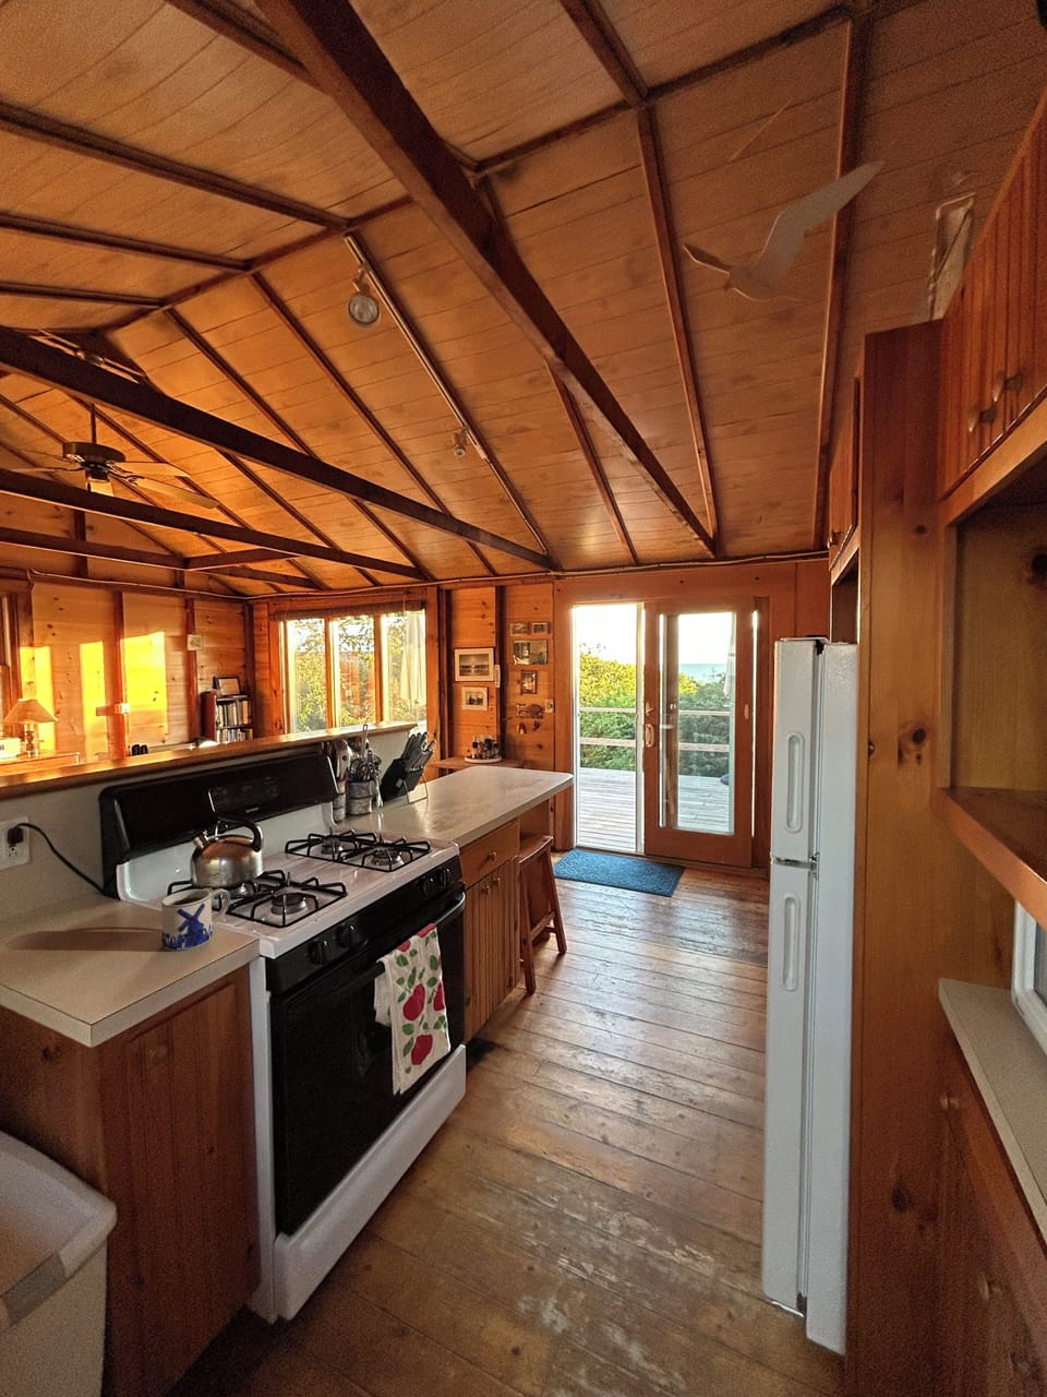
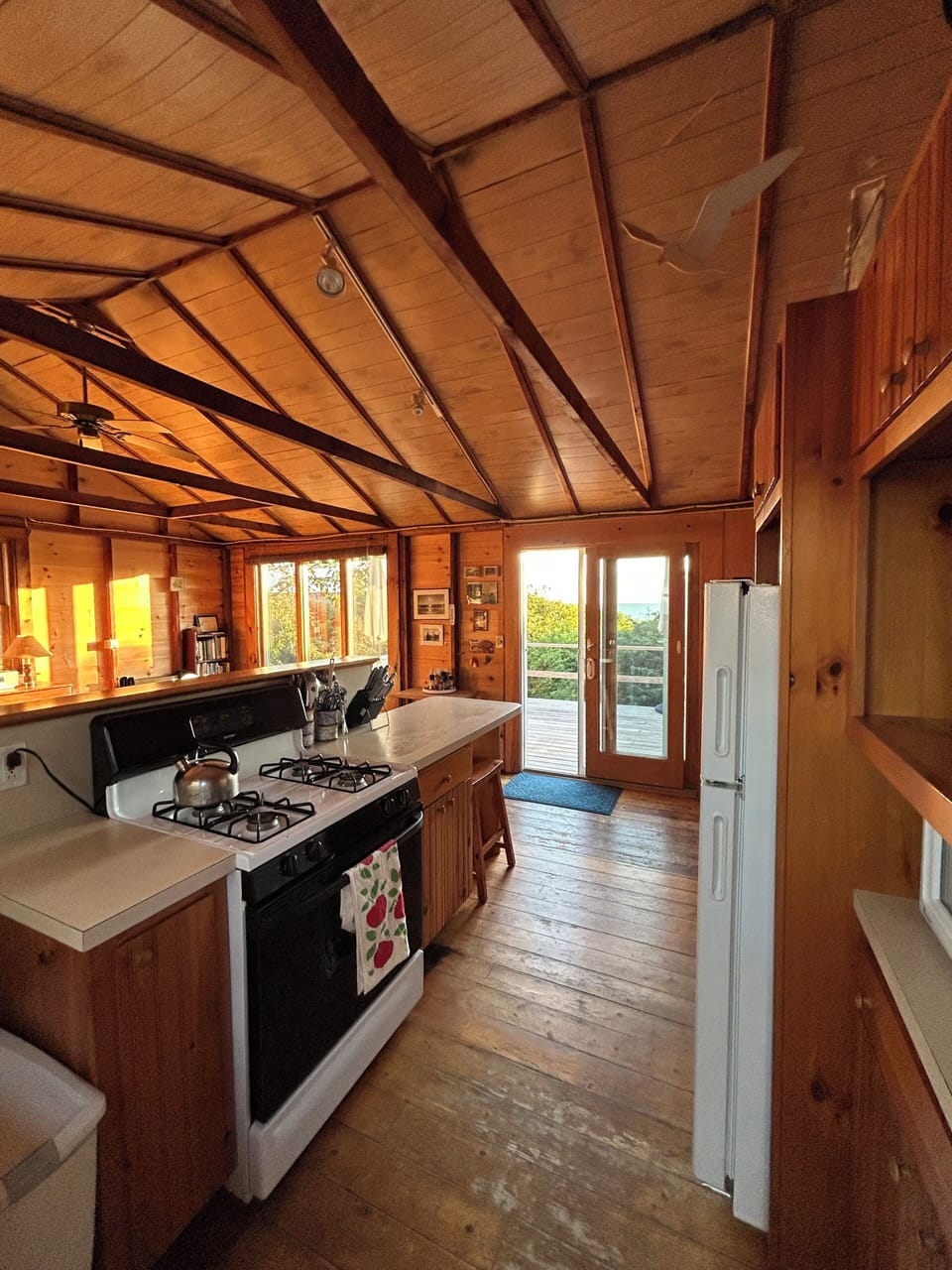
- mug (194, 915)
